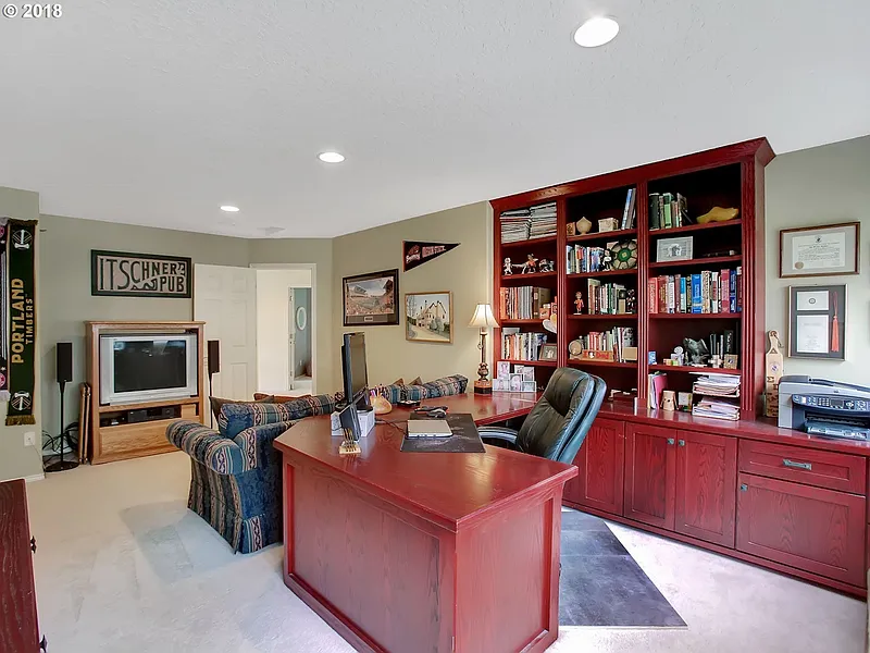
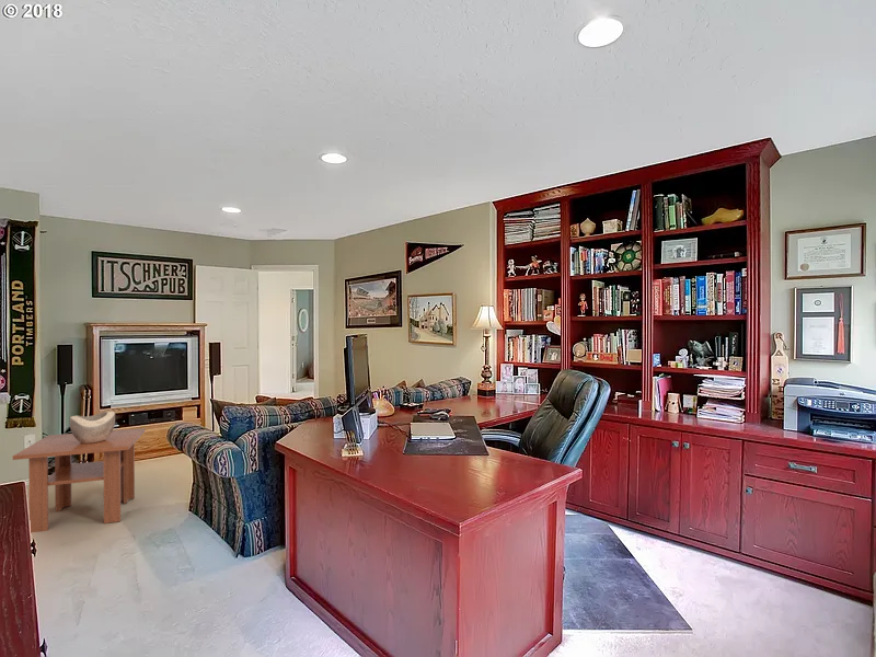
+ coffee table (87, 476)
+ decorative bowl (93, 427)
